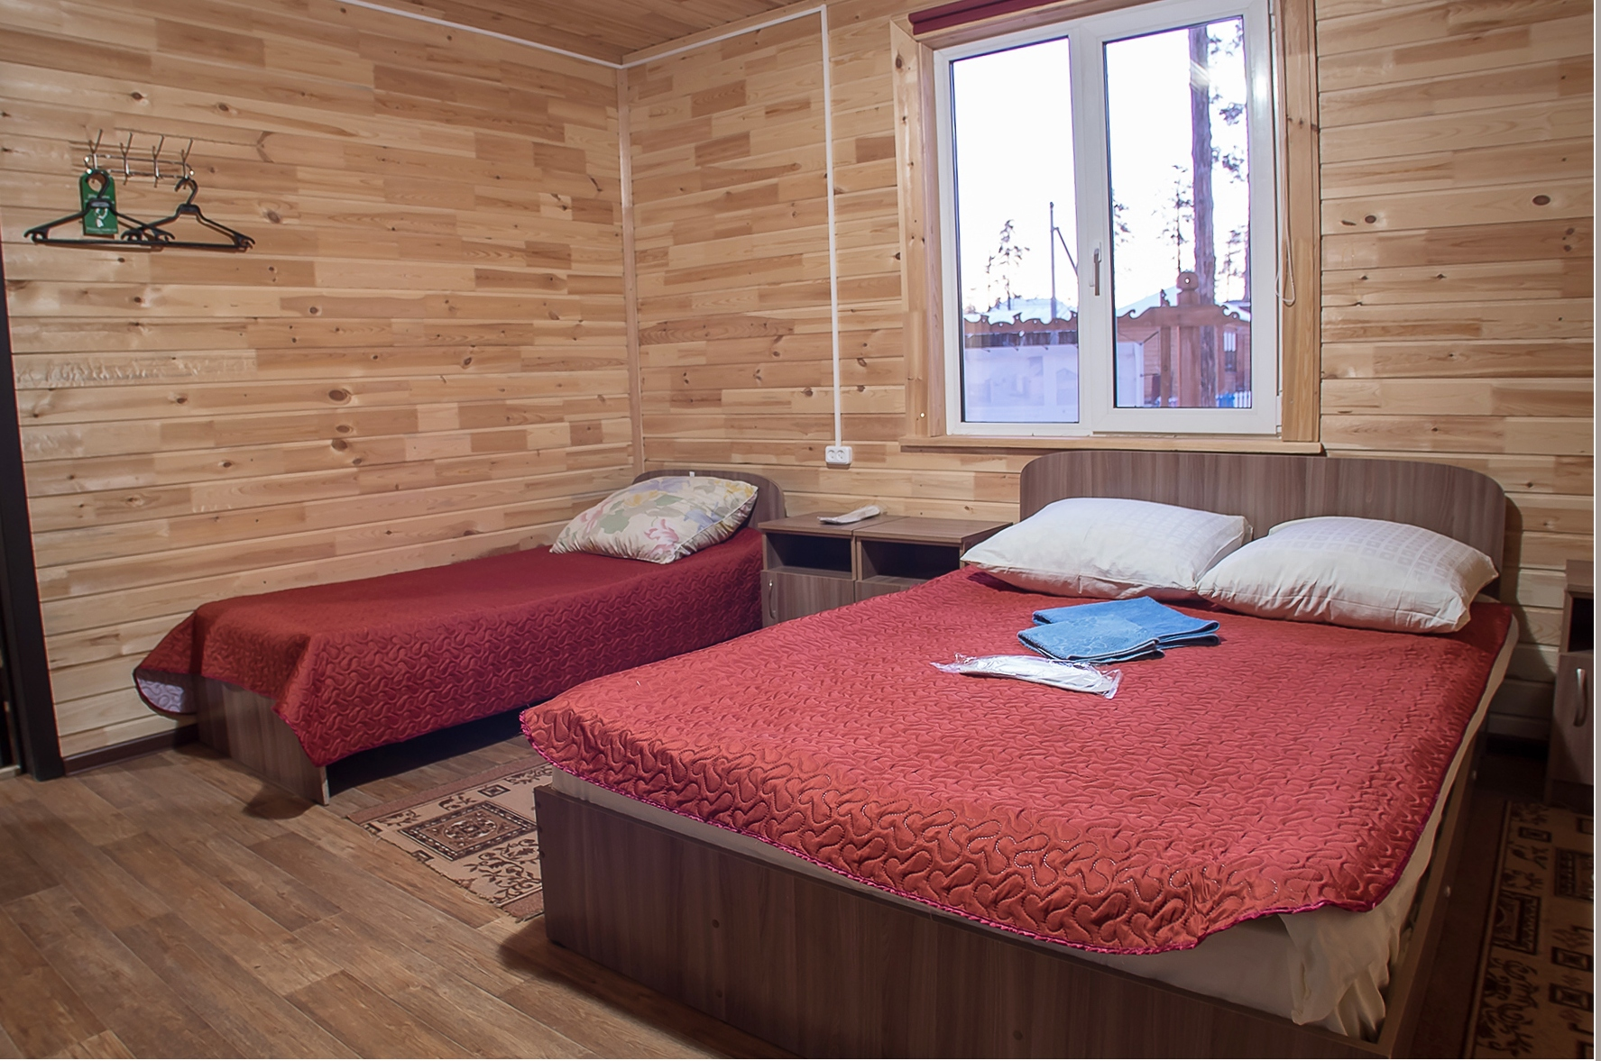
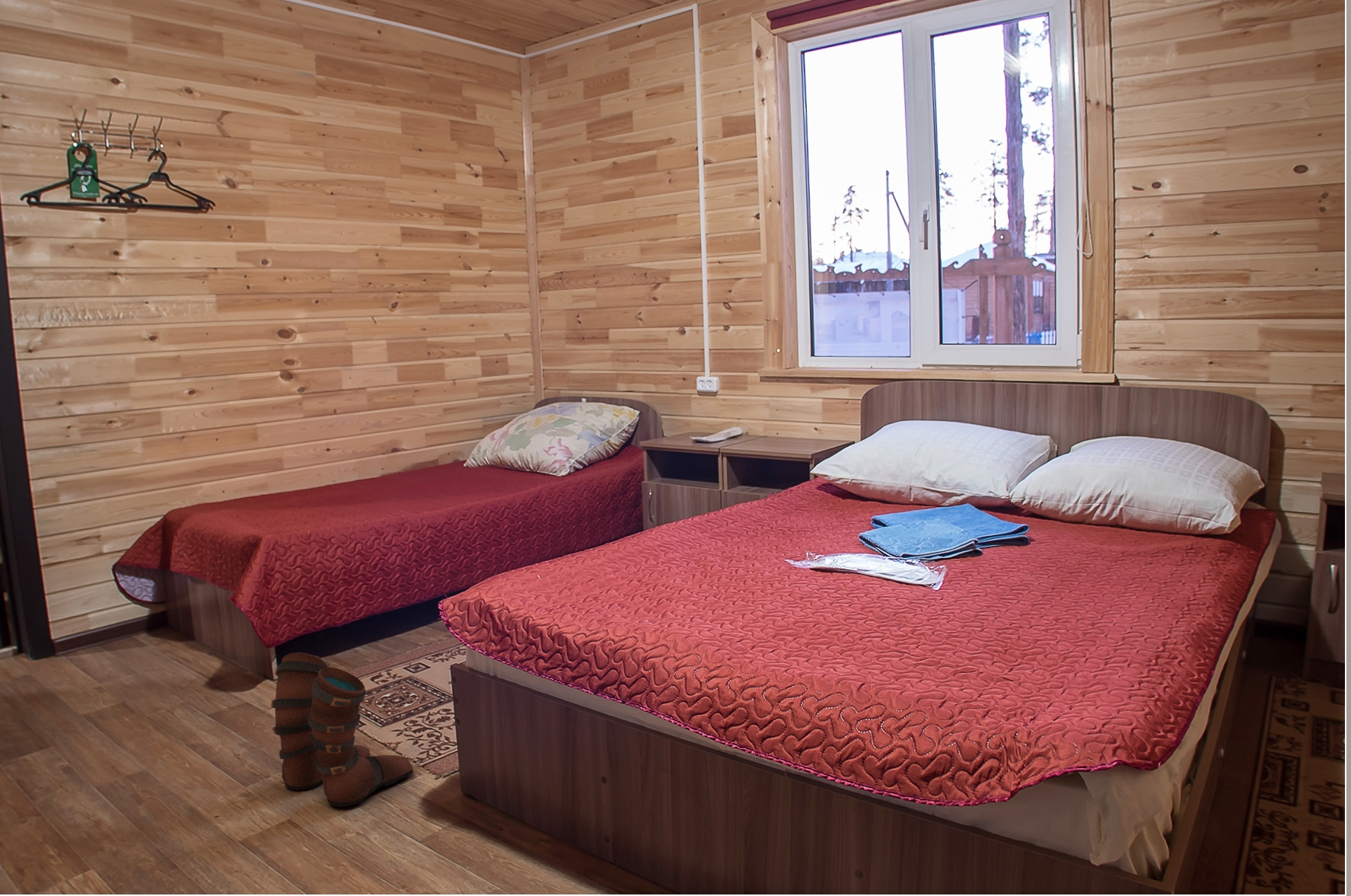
+ boots (331, 714)
